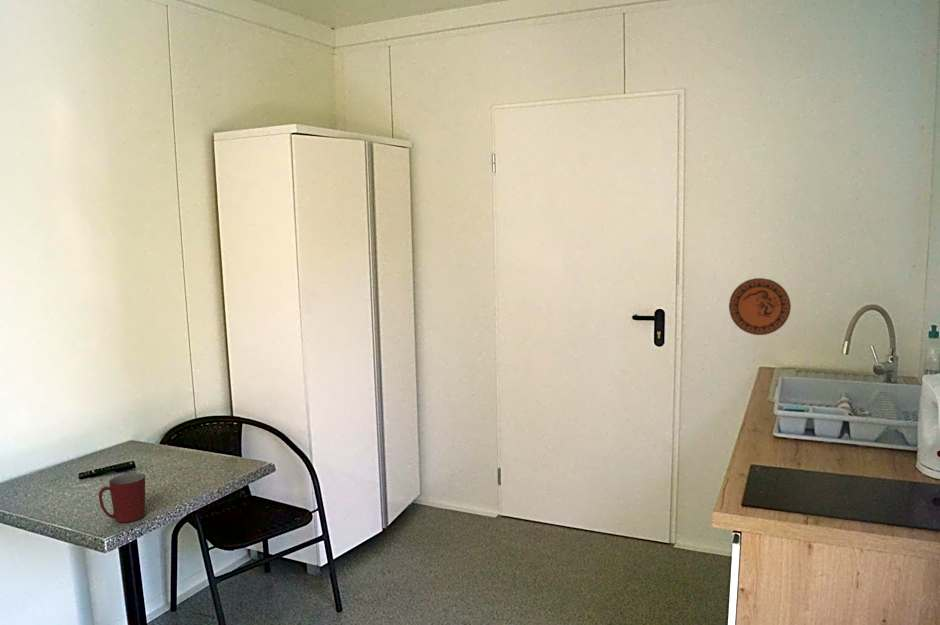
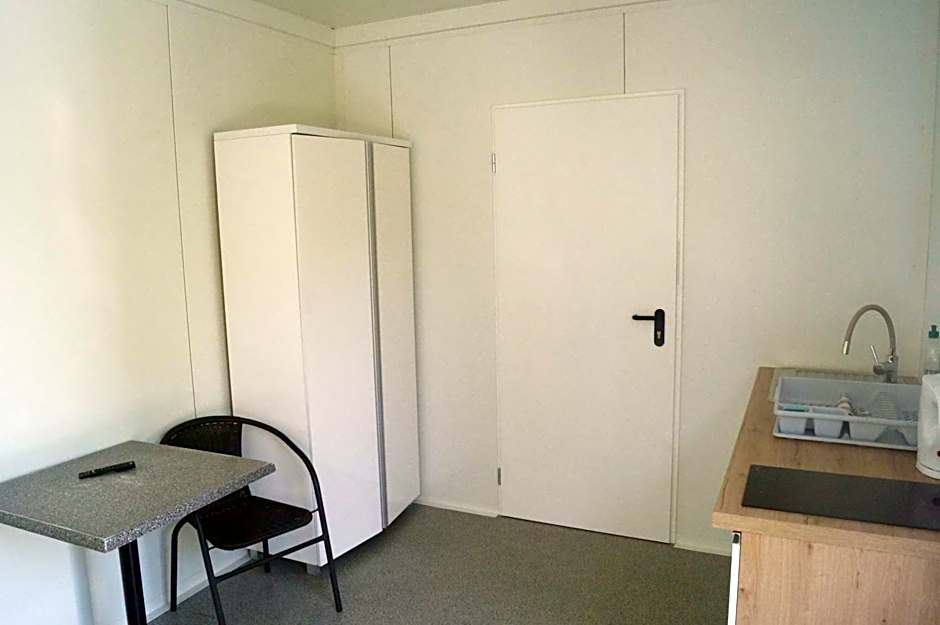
- mug (122, 499)
- decorative plate (759, 306)
